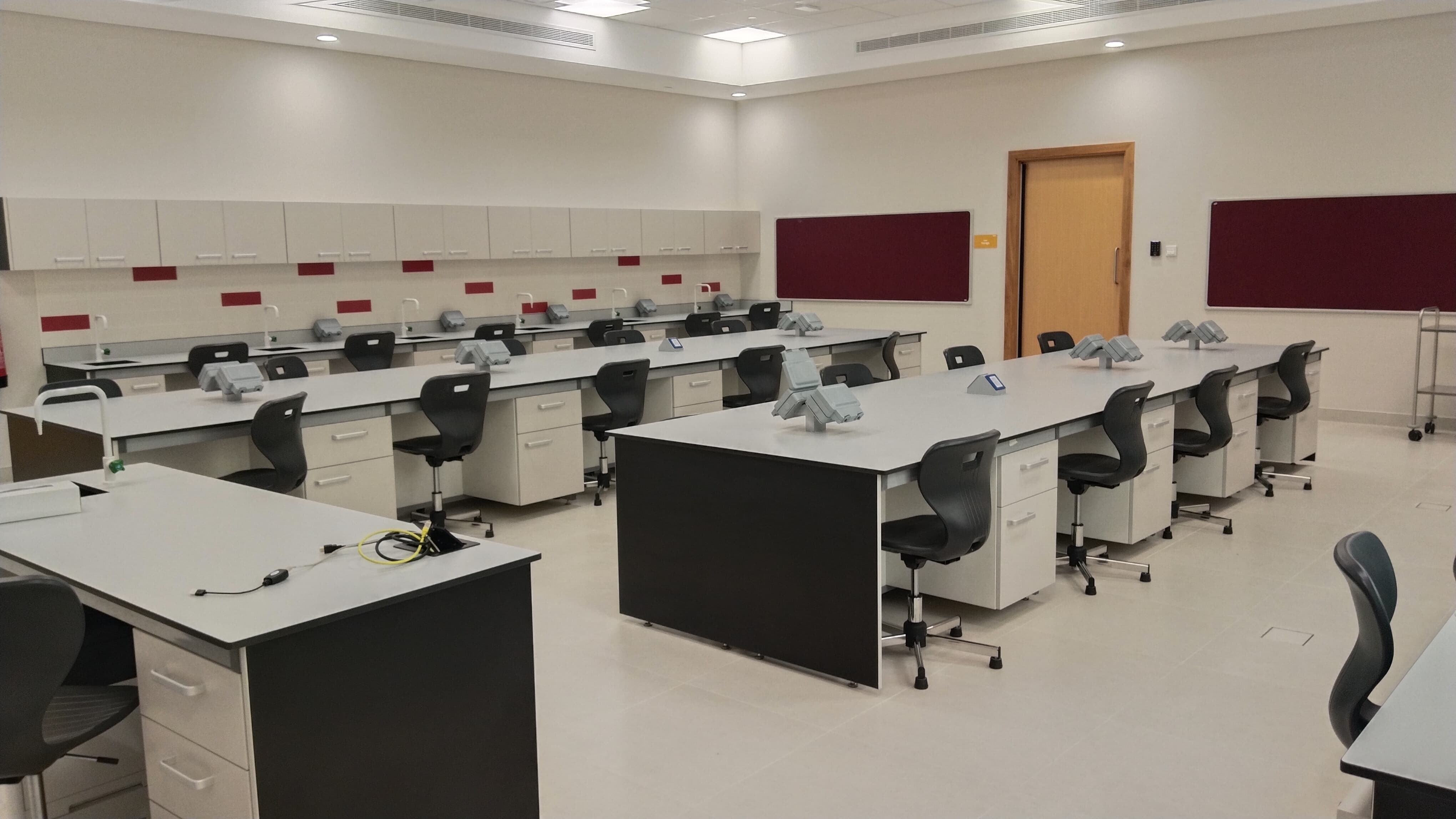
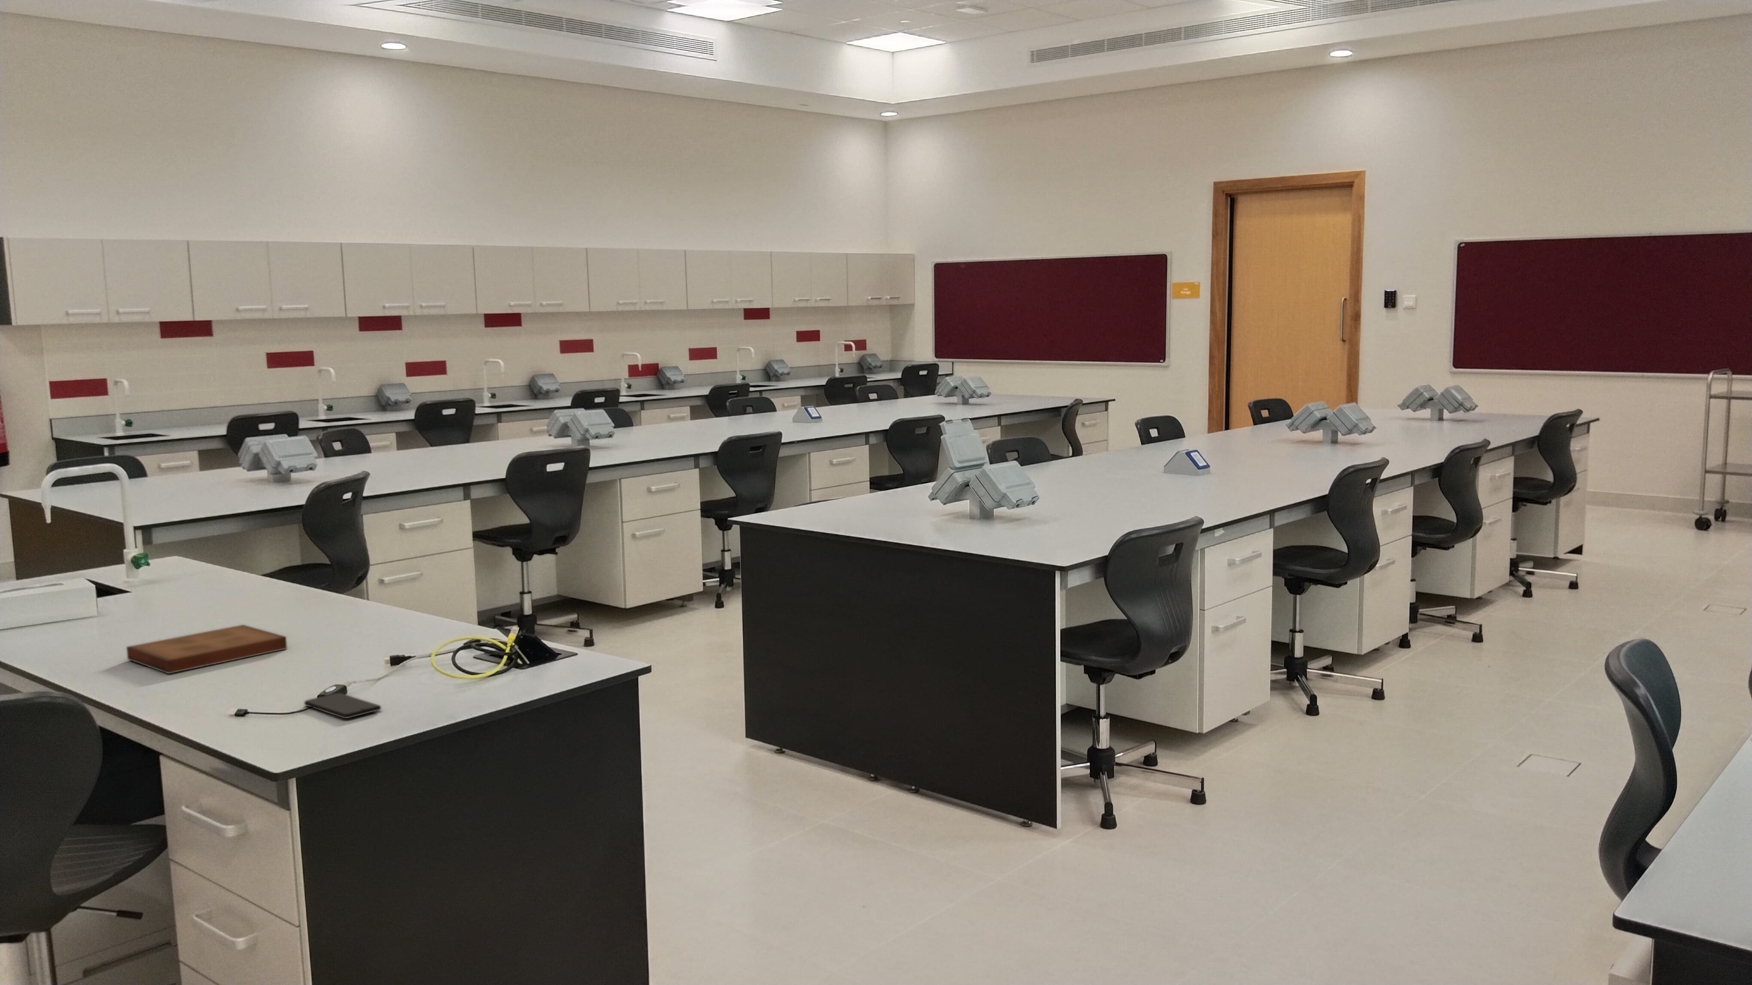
+ smartphone (342, 705)
+ book (207, 648)
